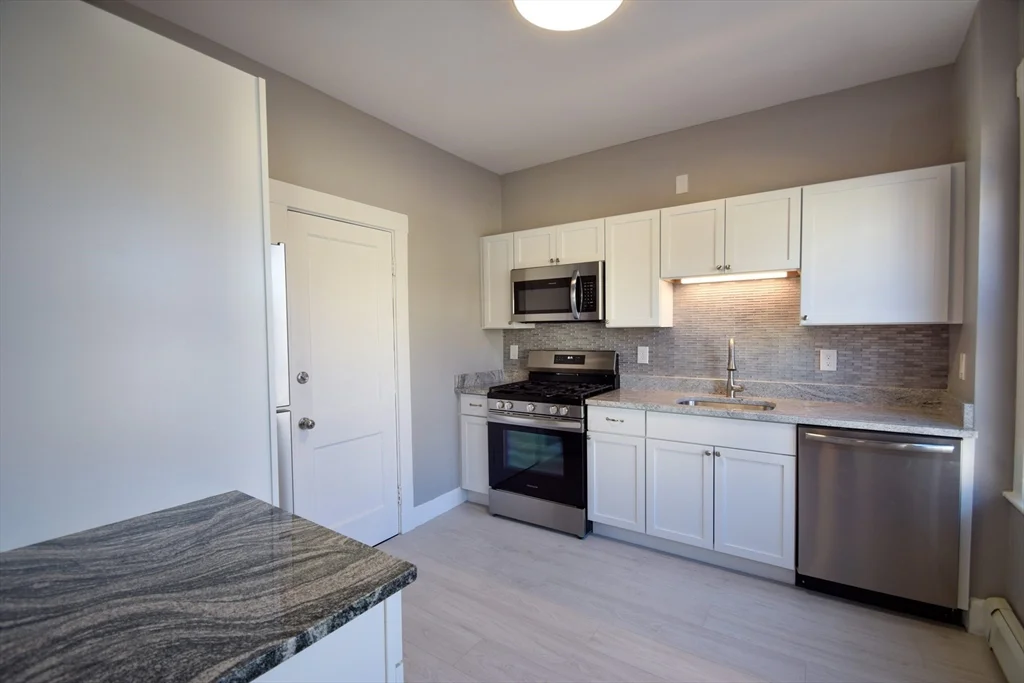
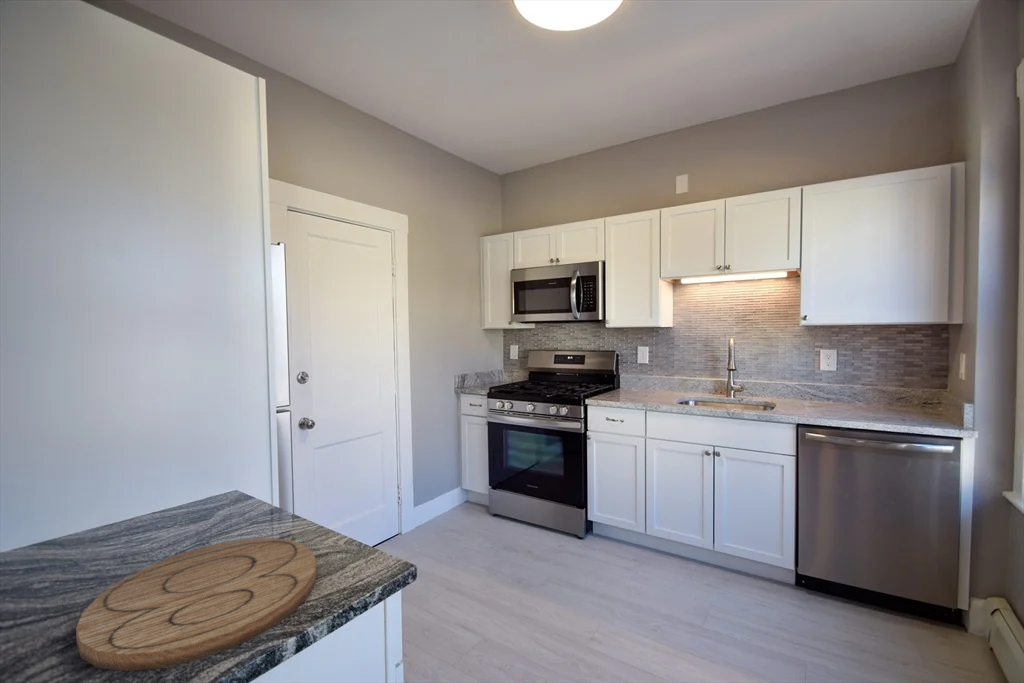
+ cutting board (211, 590)
